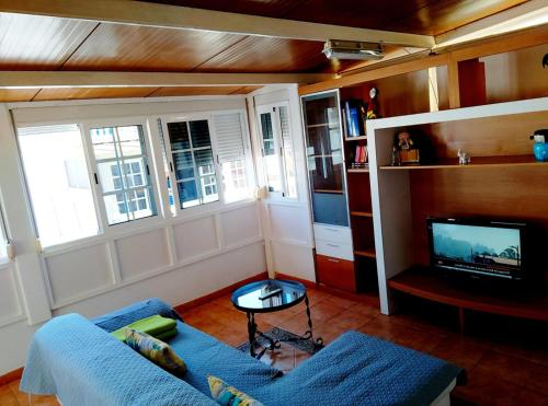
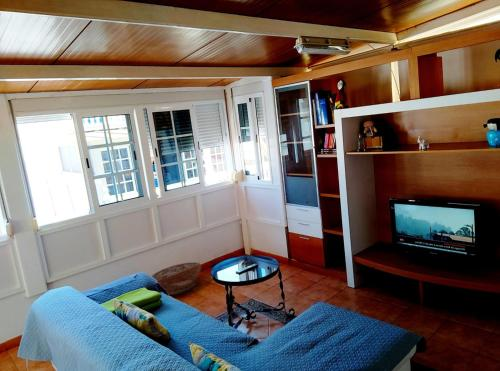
+ basket (177, 279)
